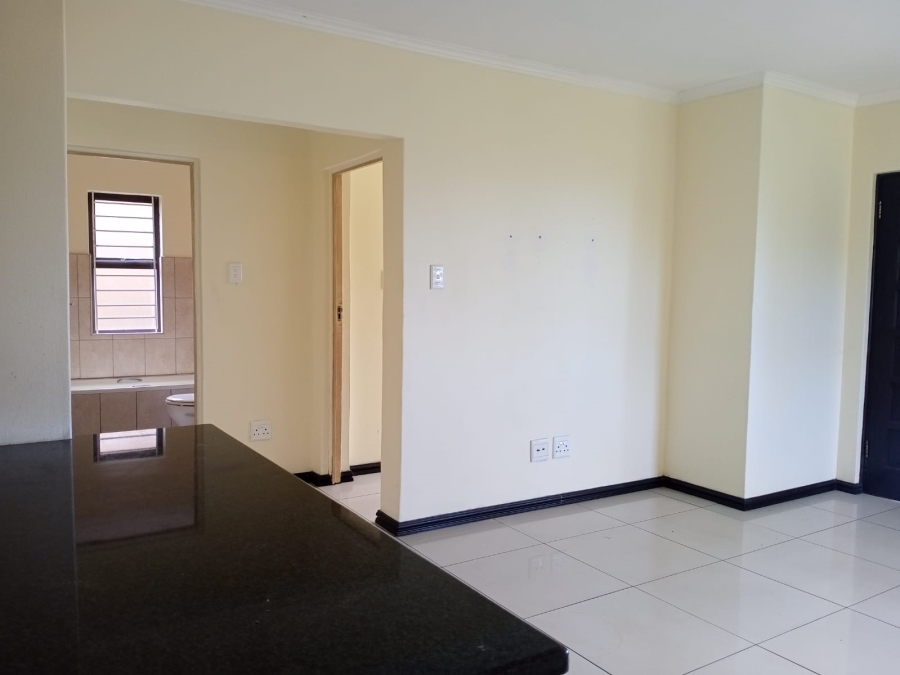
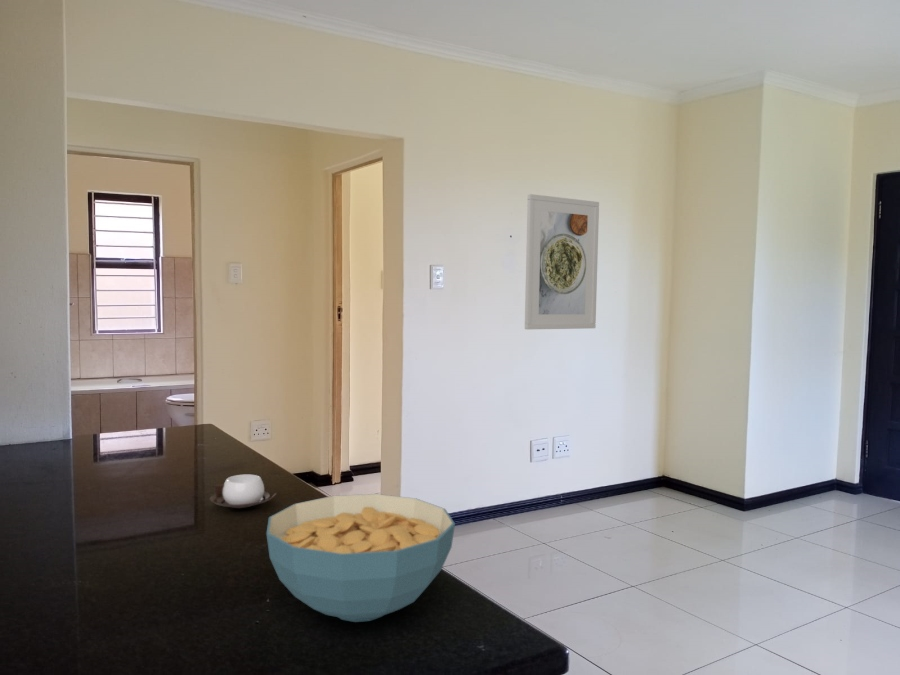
+ cereal bowl (360, 564)
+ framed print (562, 263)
+ cup (243, 492)
